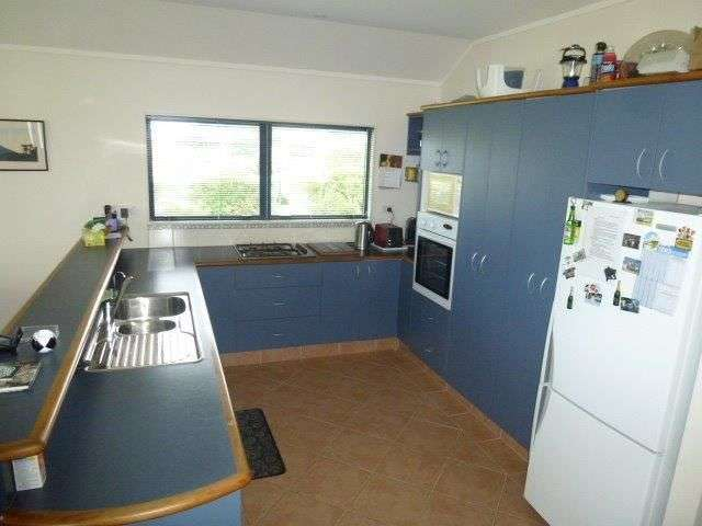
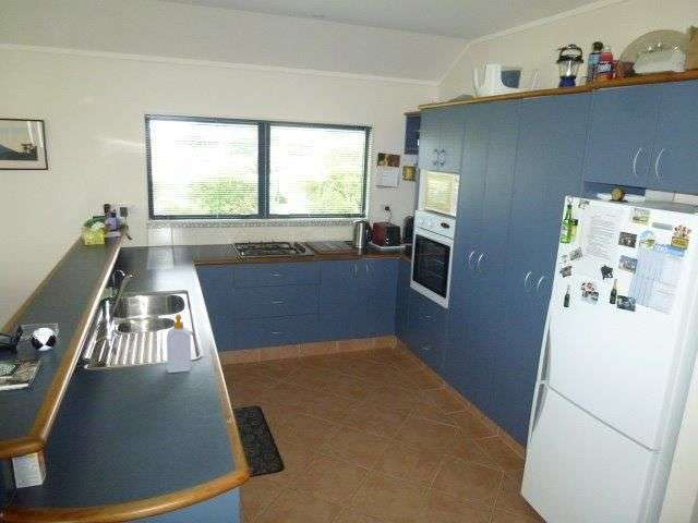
+ soap bottle (179, 342)
